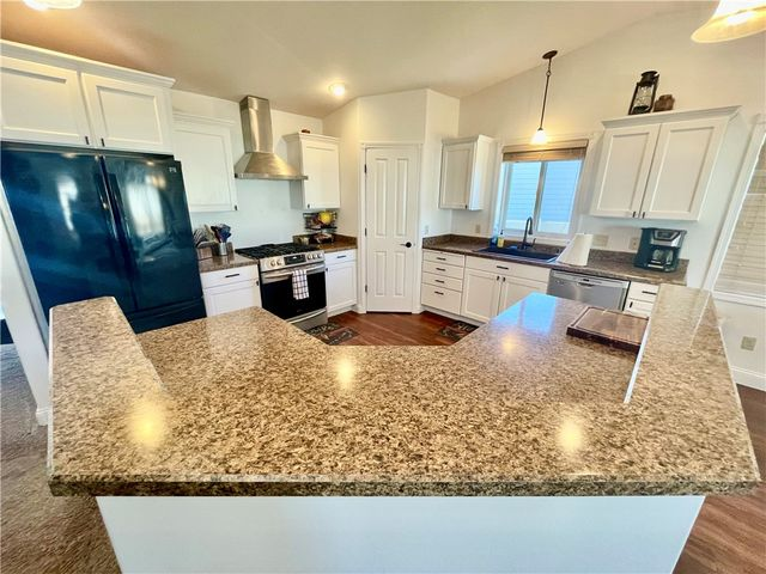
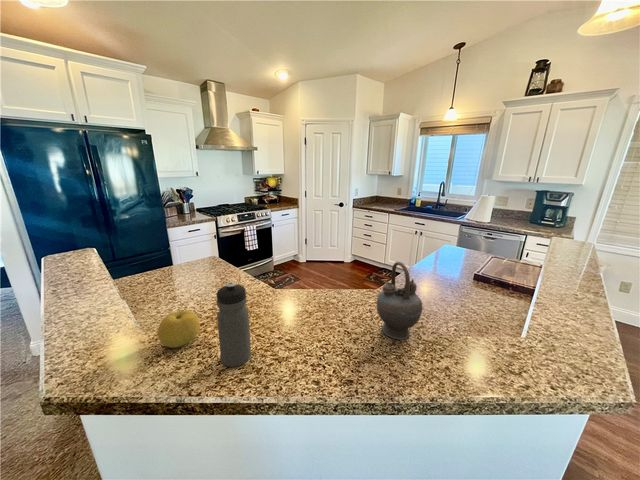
+ water bottle (233, 321)
+ fruit (179, 327)
+ teapot (397, 296)
